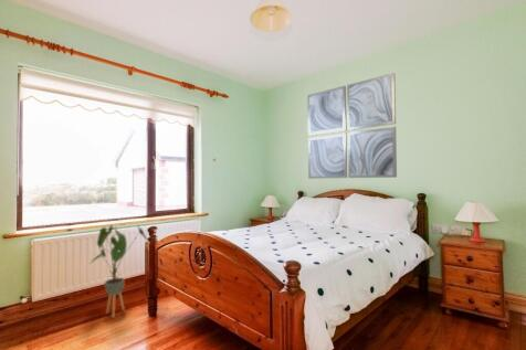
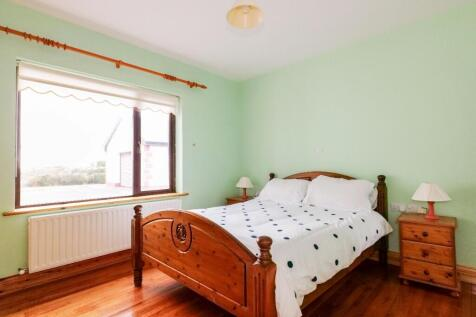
- wall art (348, 132)
- house plant (115, 268)
